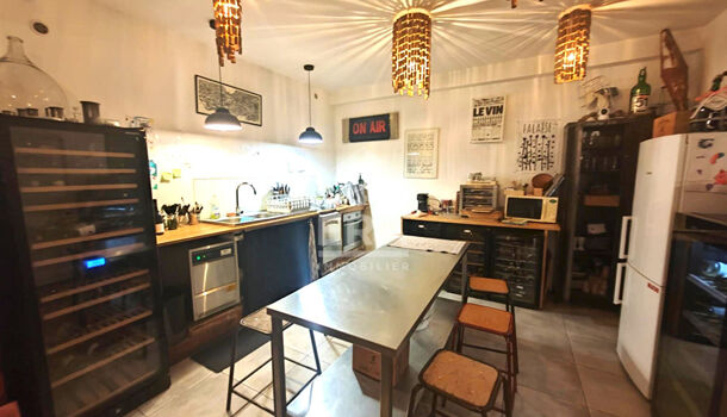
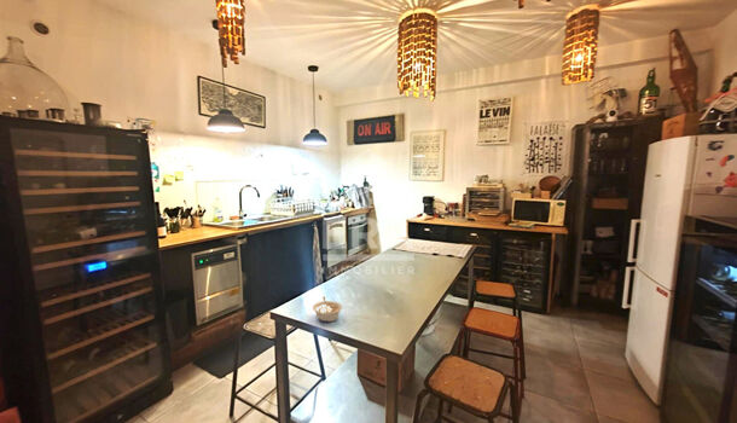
+ legume (326, 311)
